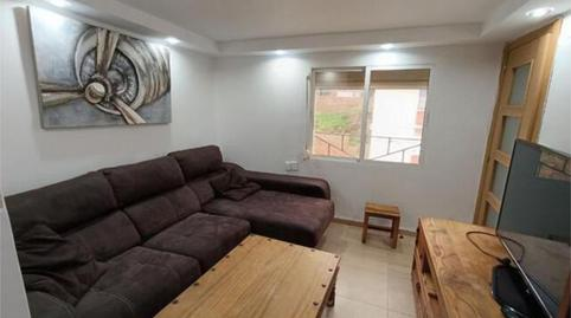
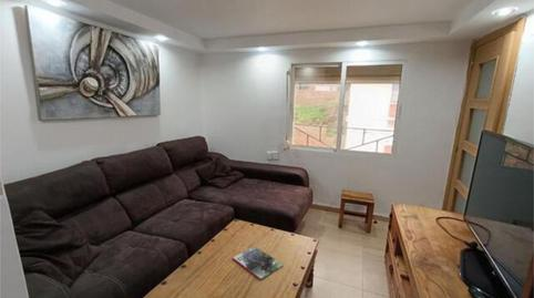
+ magazine (257, 261)
